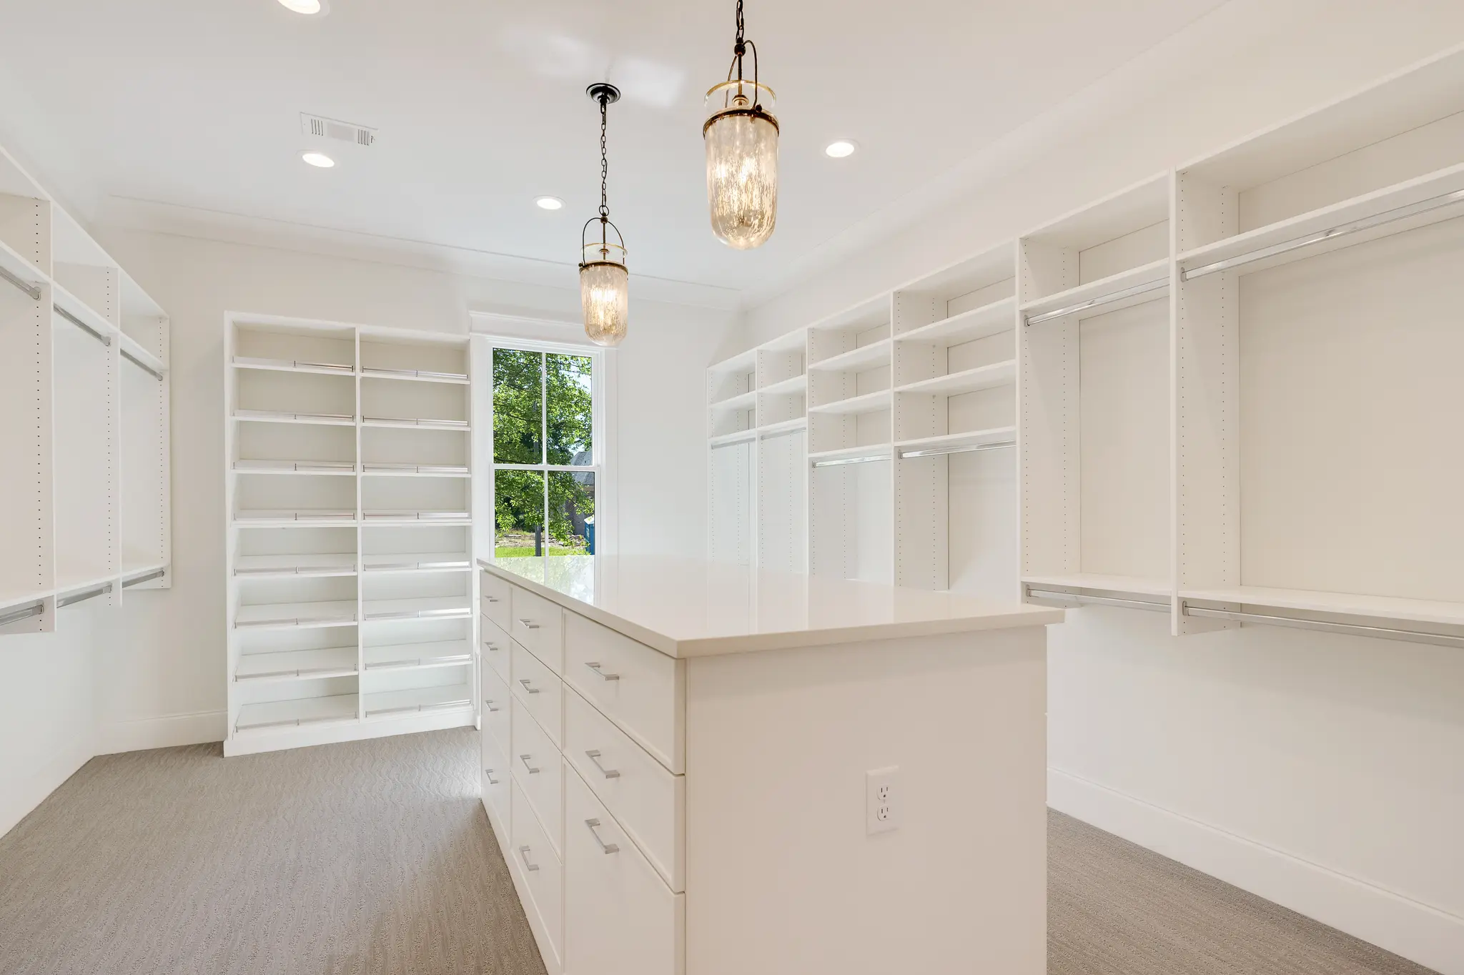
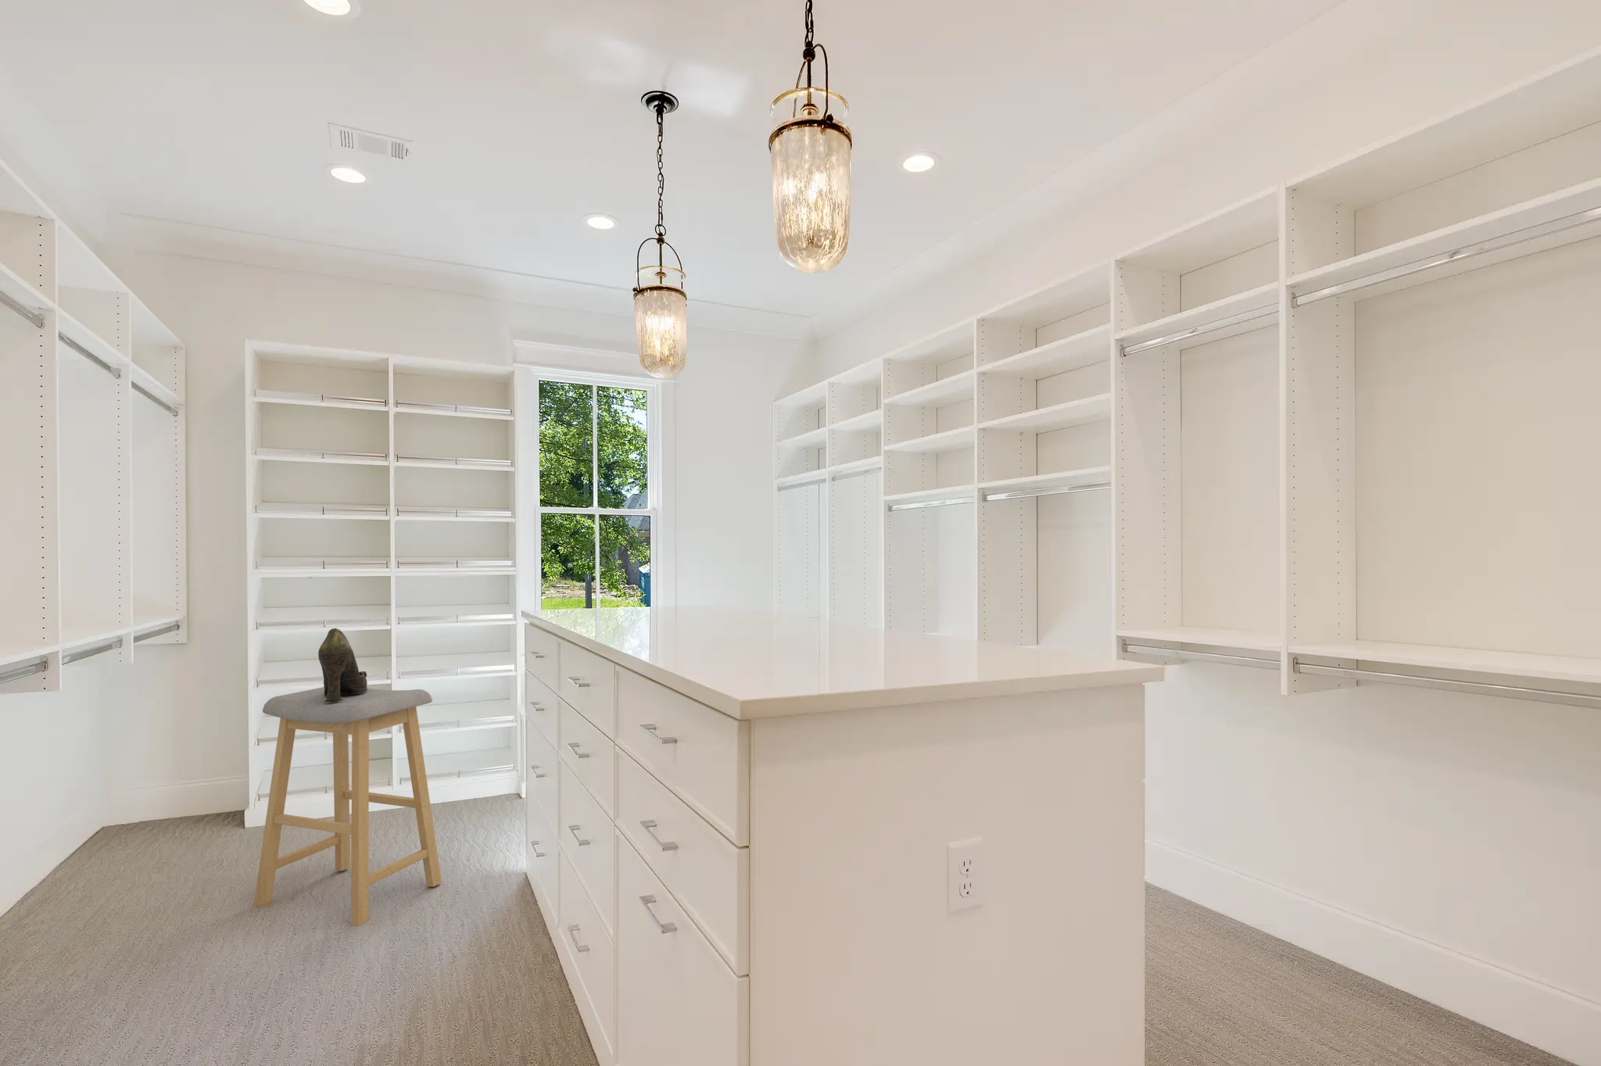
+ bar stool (350, 794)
+ high heel shoe (344, 658)
